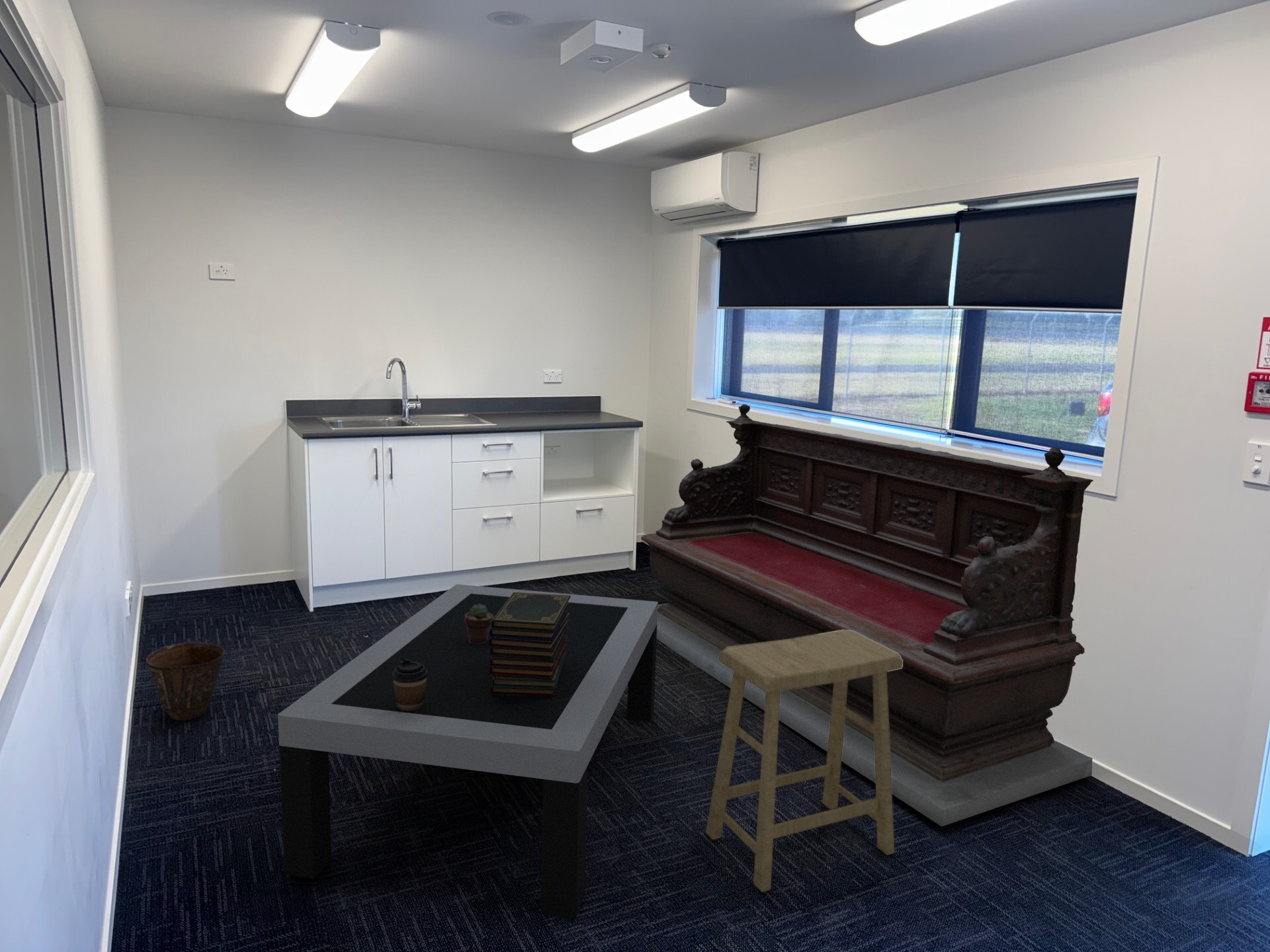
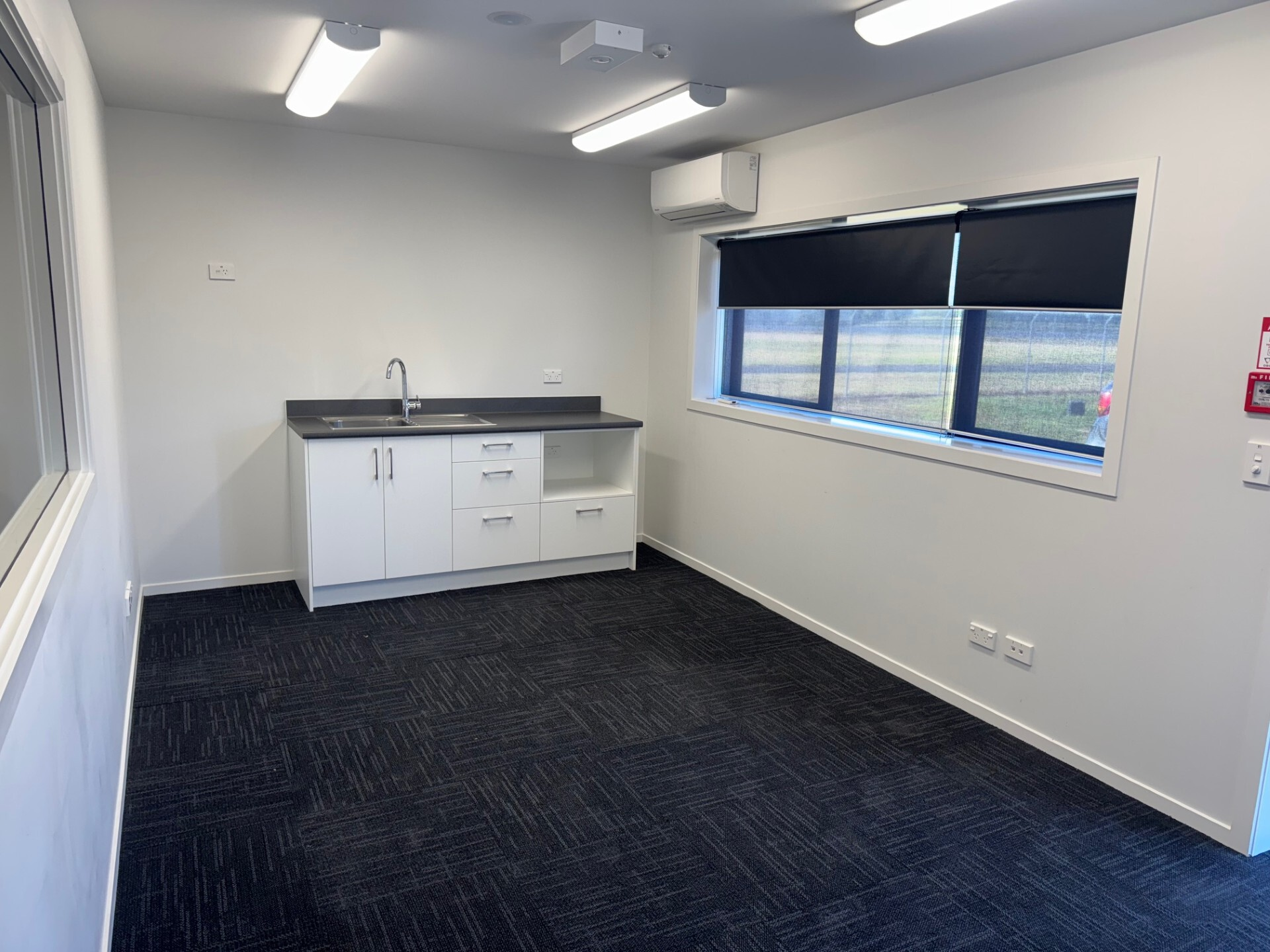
- coffee table (503, 715)
- potted succulent (478, 621)
- bench (823, 555)
- stool (810, 768)
- book stack (531, 642)
- coffee cup (409, 684)
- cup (188, 684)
